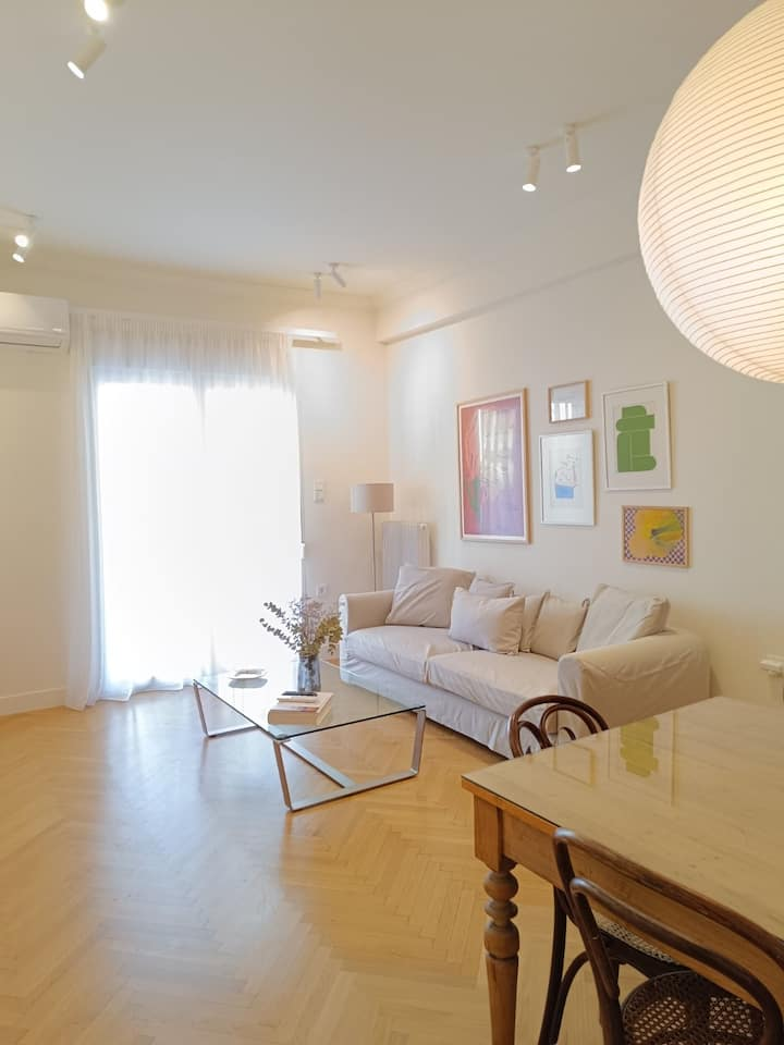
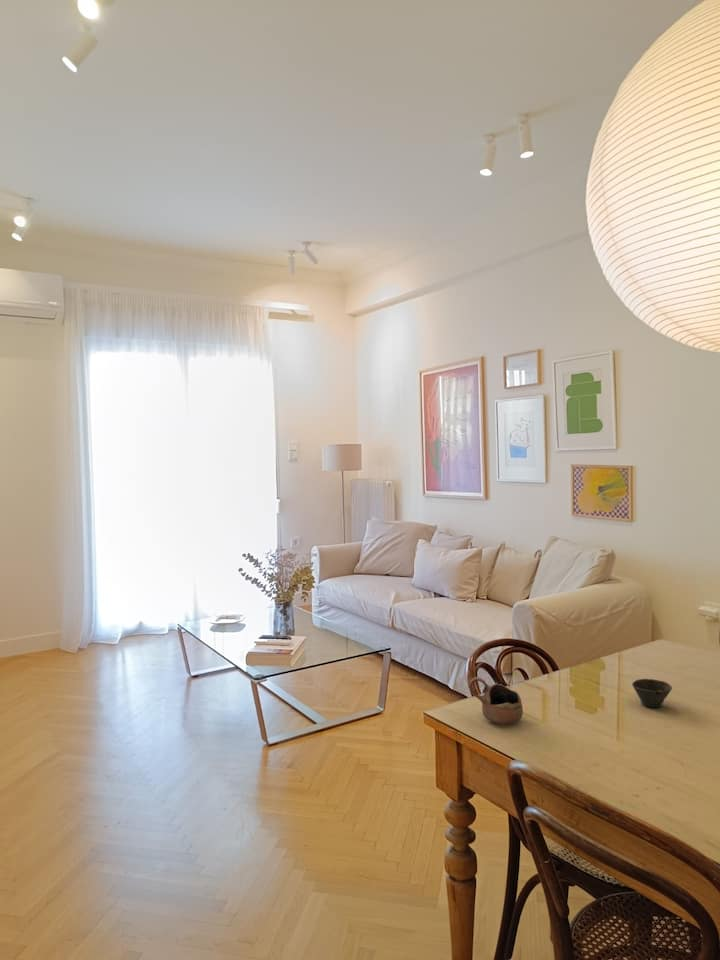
+ cup (497, 697)
+ cup (654, 694)
